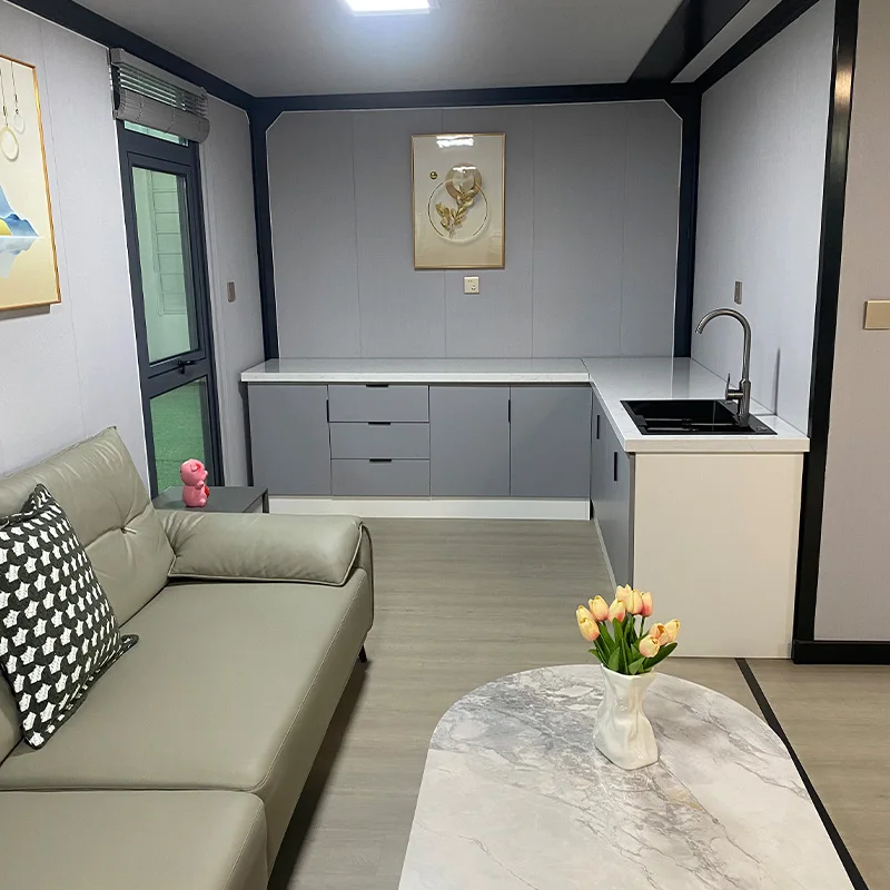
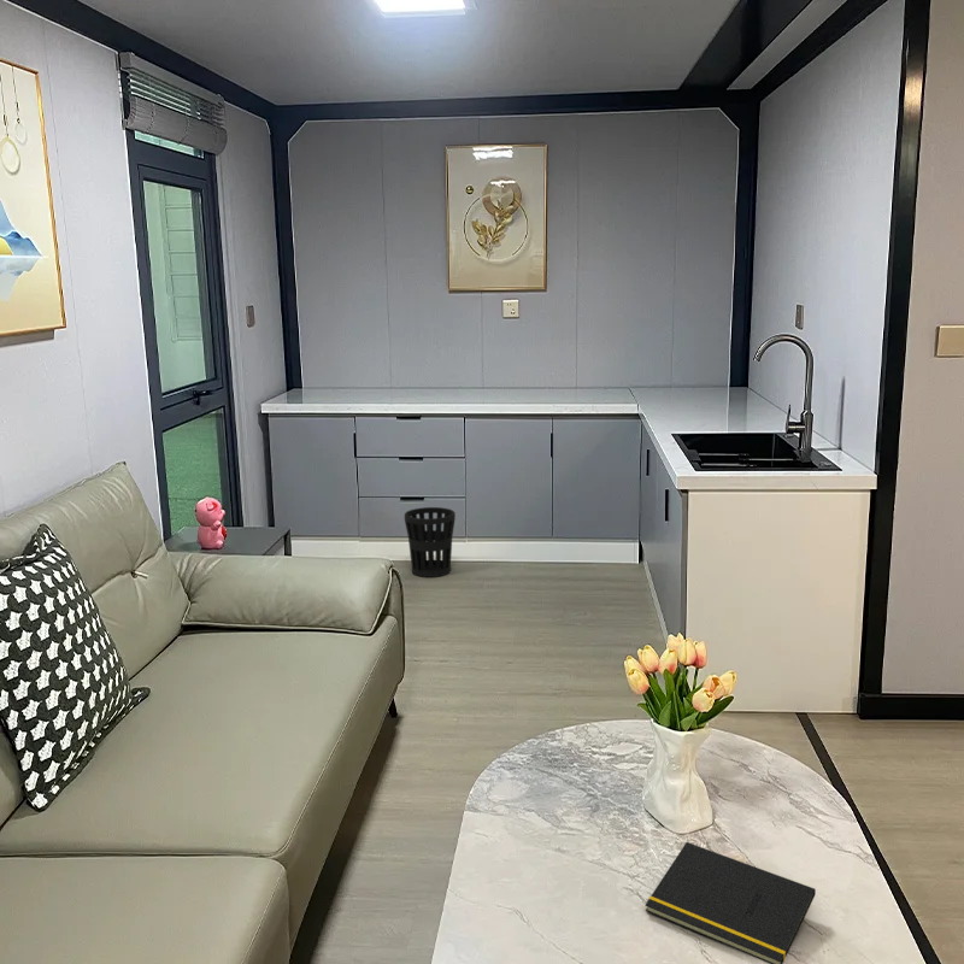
+ wastebasket (430, 541)
+ notepad (729, 899)
